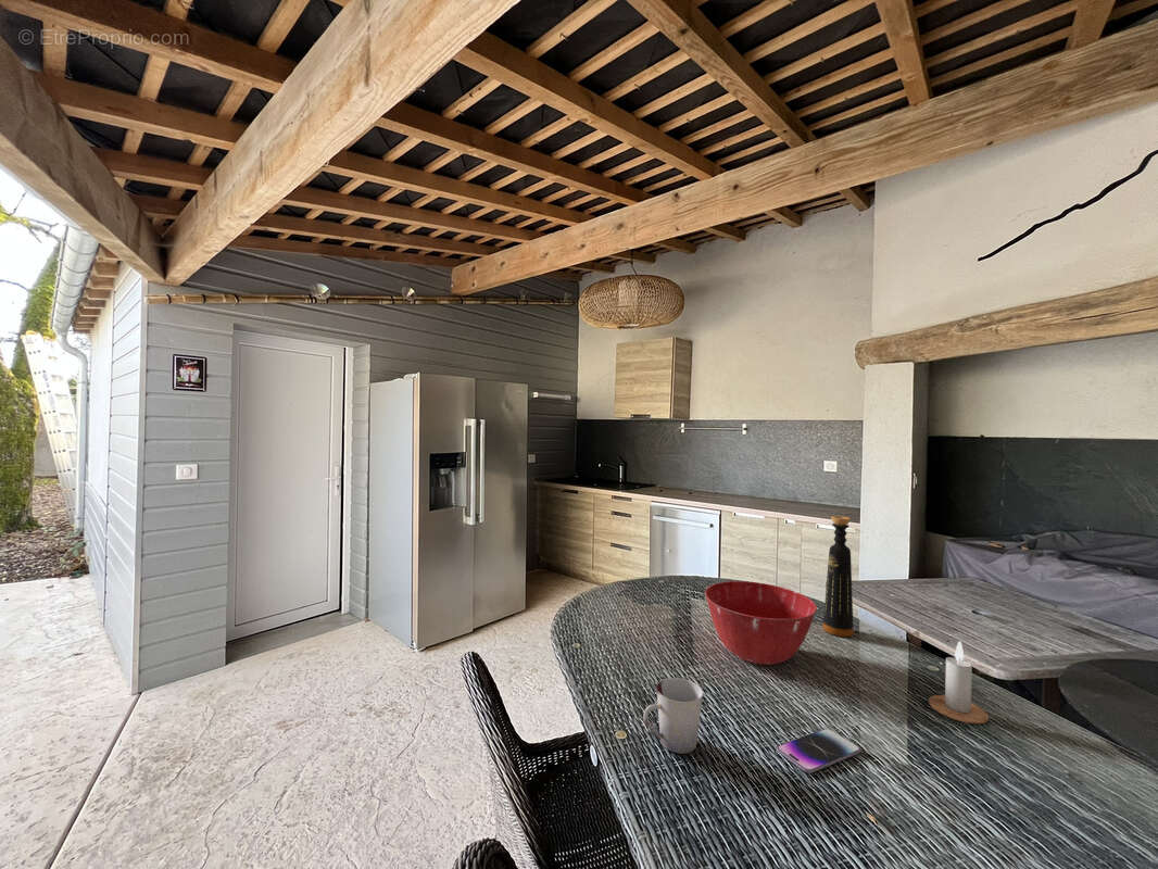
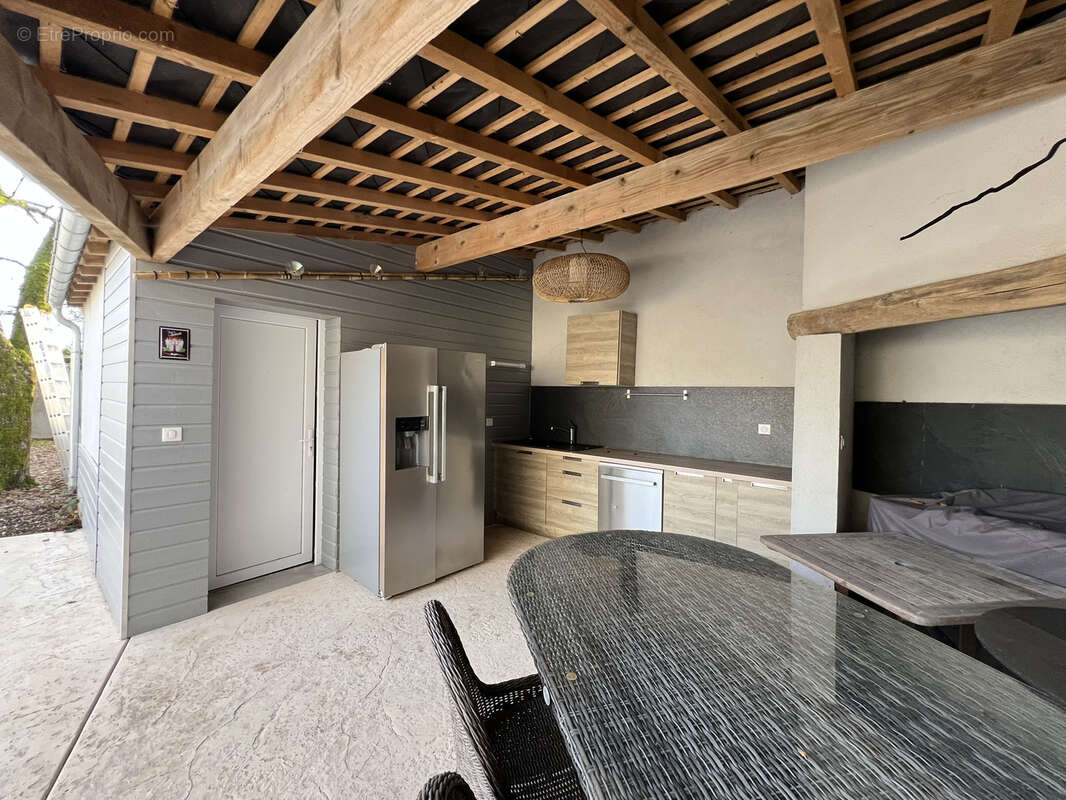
- bottle (839, 574)
- smartphone (818, 748)
- mixing bowl (758, 625)
- candle (958, 675)
- cup (671, 717)
